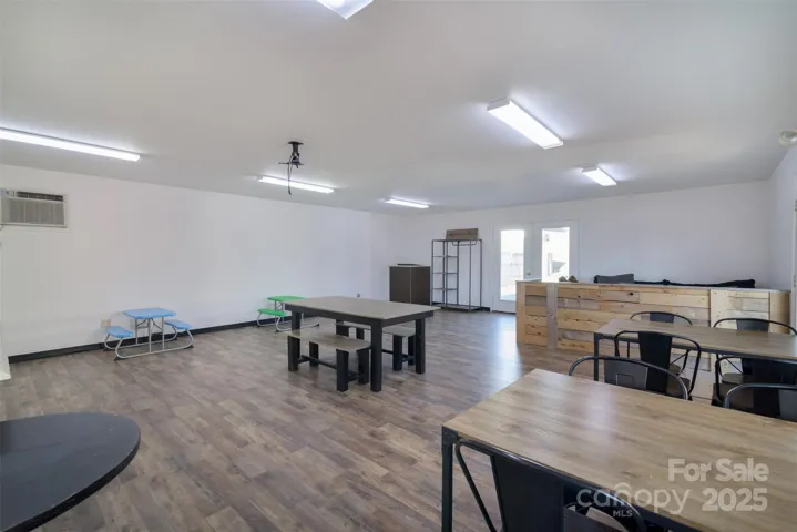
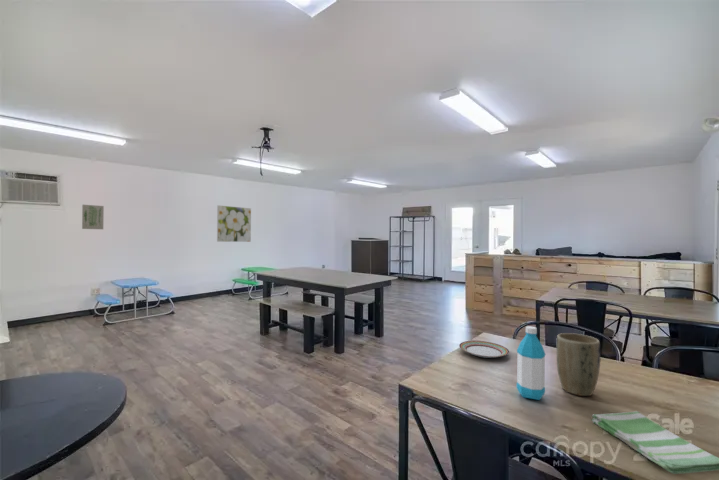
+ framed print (234, 224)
+ dish towel (652, 438)
+ plant pot (577, 364)
+ water bottle (530, 361)
+ wall art (93, 217)
+ plate (483, 350)
